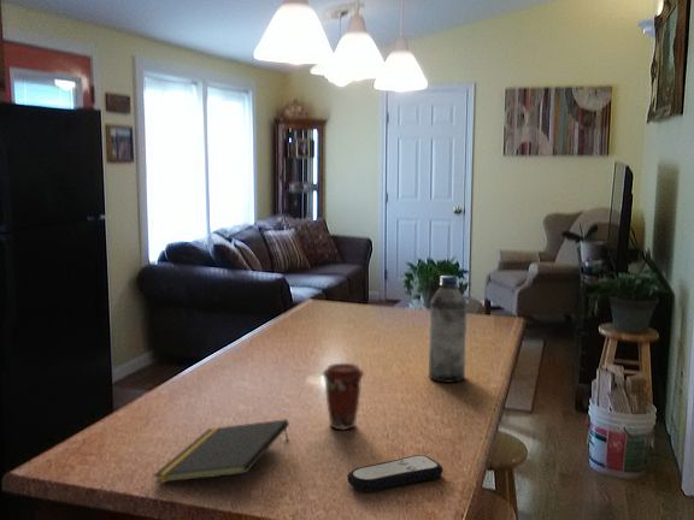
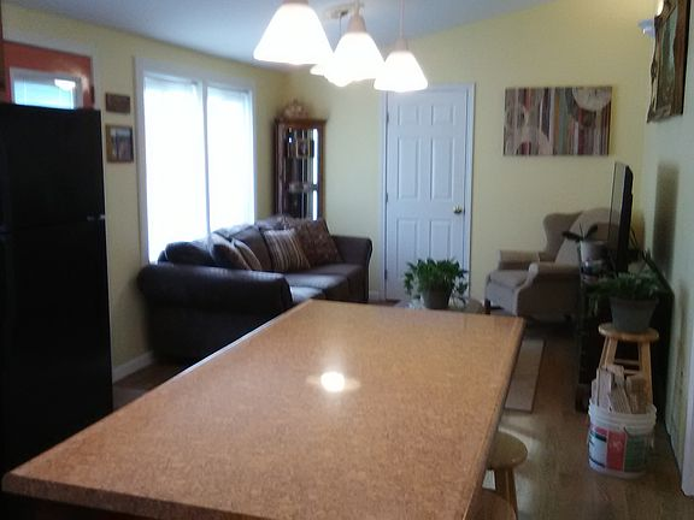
- remote control (394, 472)
- notepad (225, 449)
- coffee cup (342, 396)
- water bottle (447, 326)
